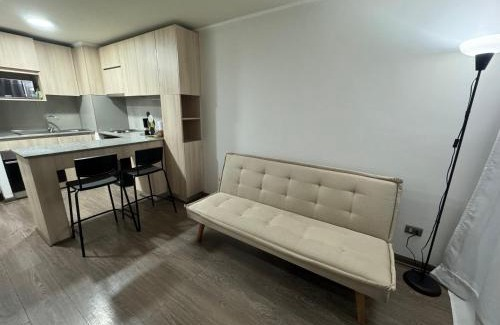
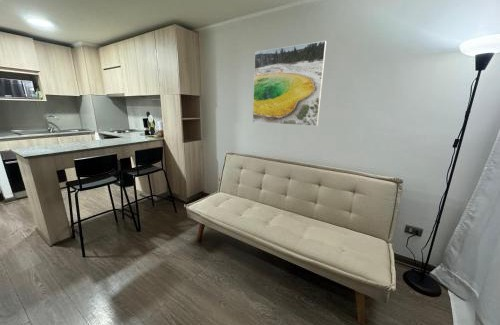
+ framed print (284, 87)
